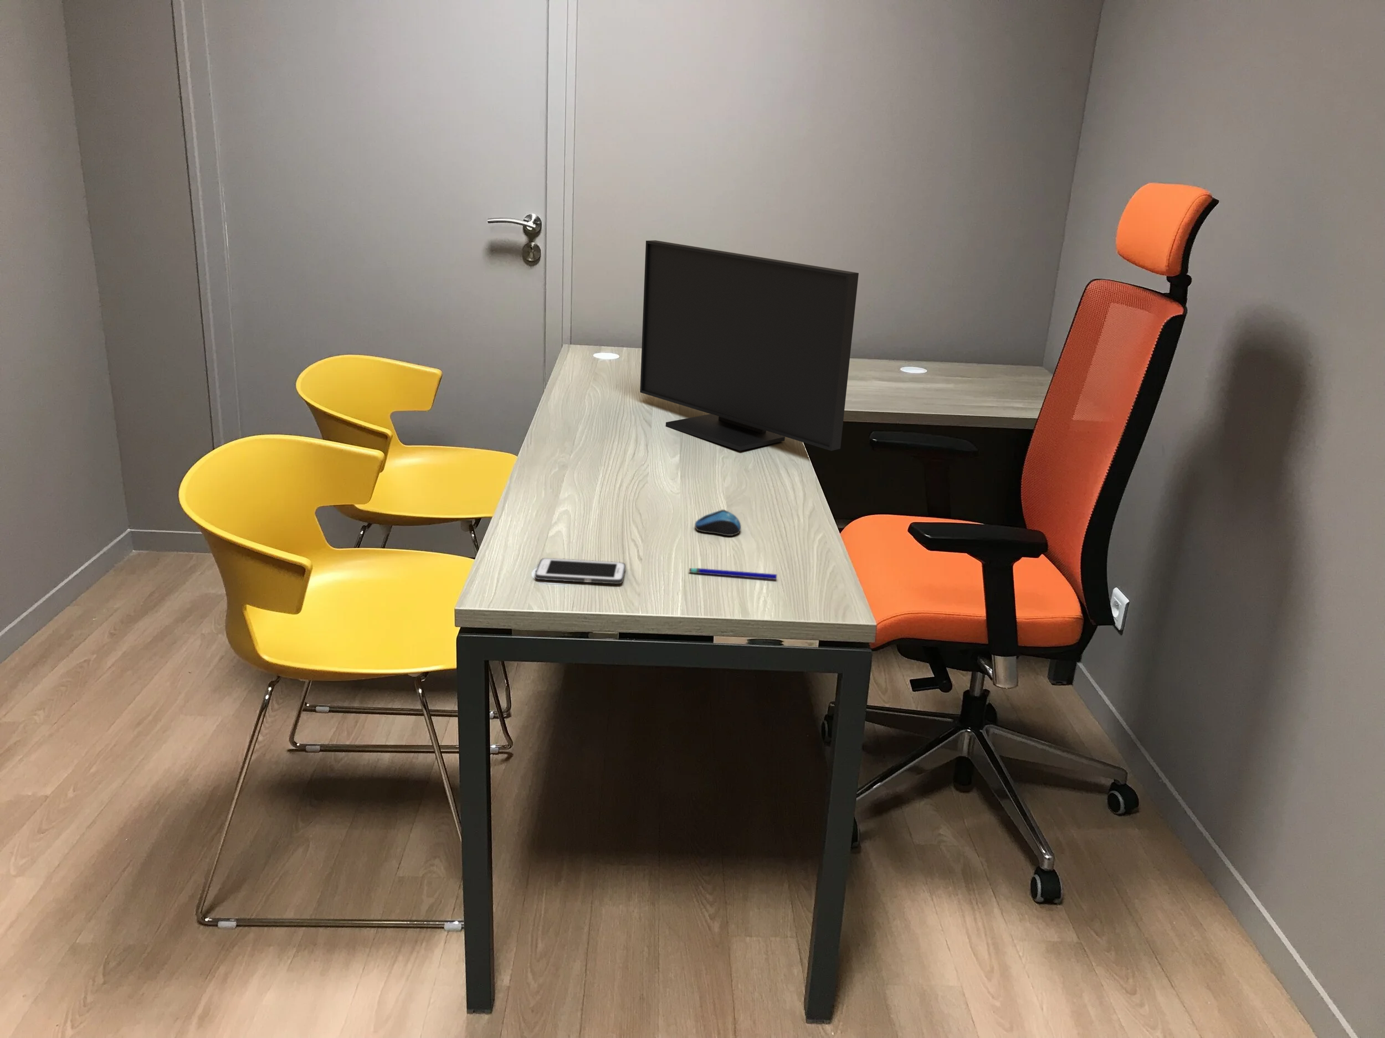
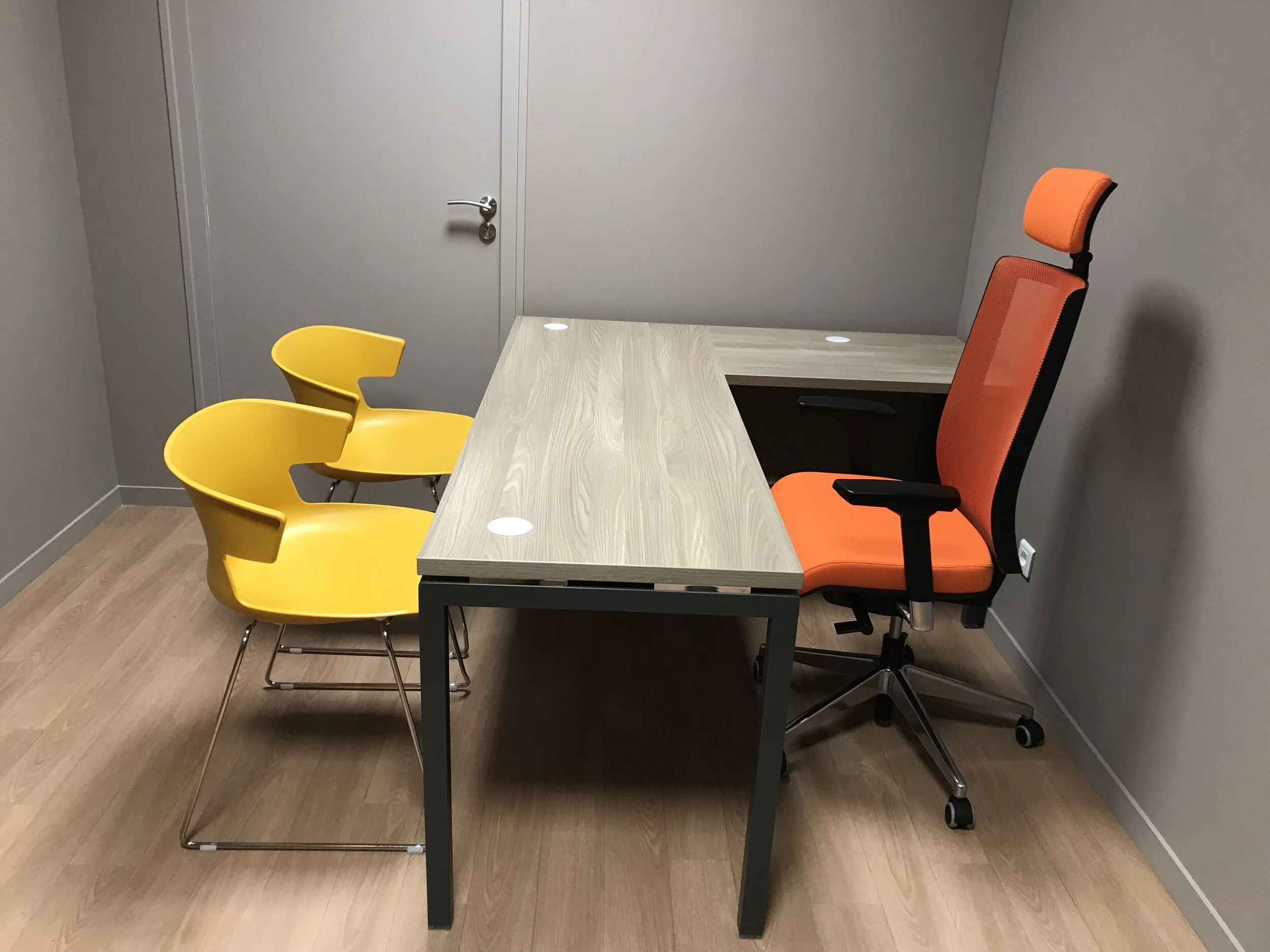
- computer monitor (730, 347)
- pen (733, 574)
- cell phone (580, 570)
- computer mouse (718, 520)
